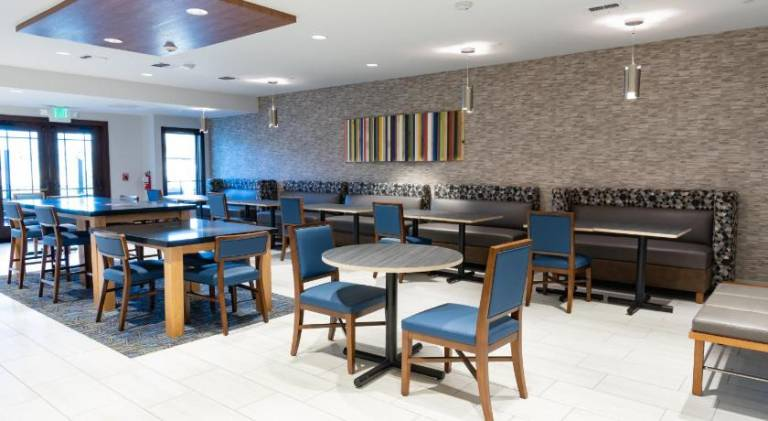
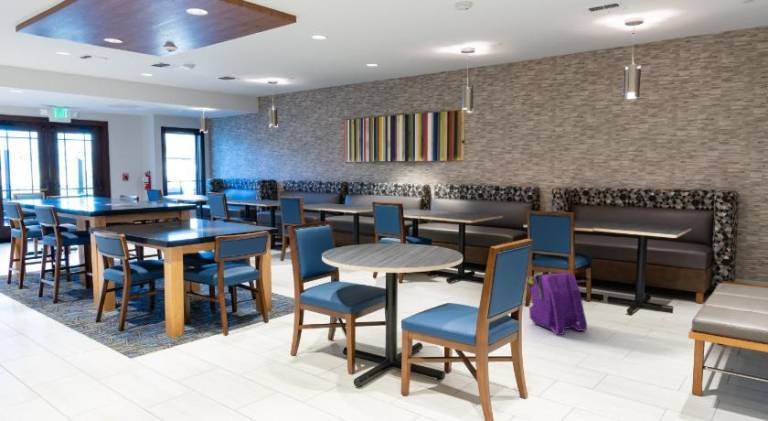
+ backpack (555, 299)
